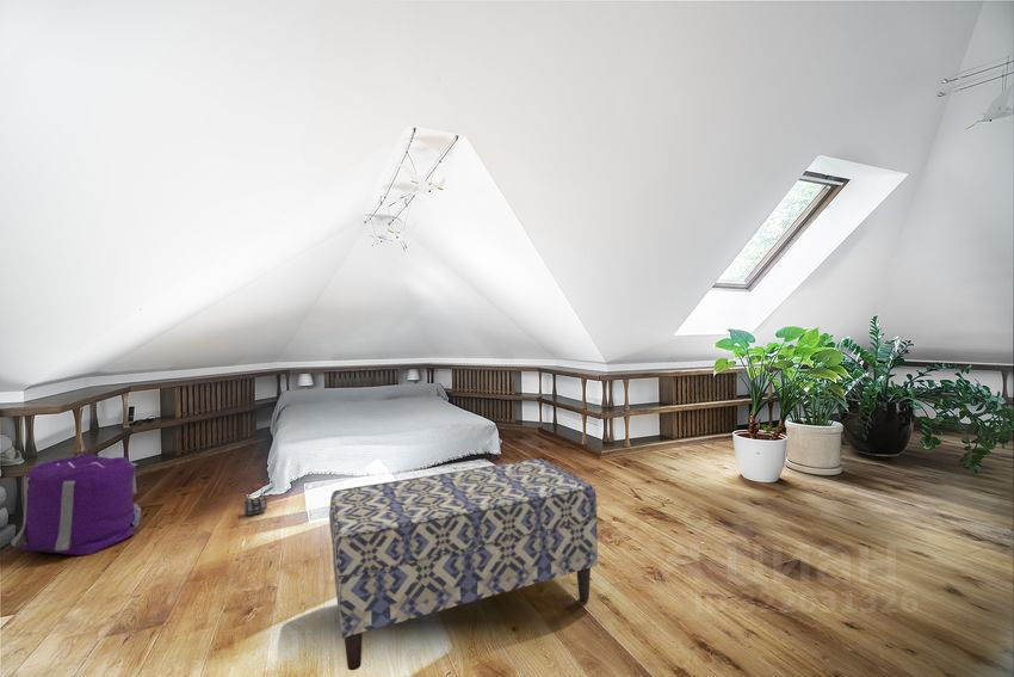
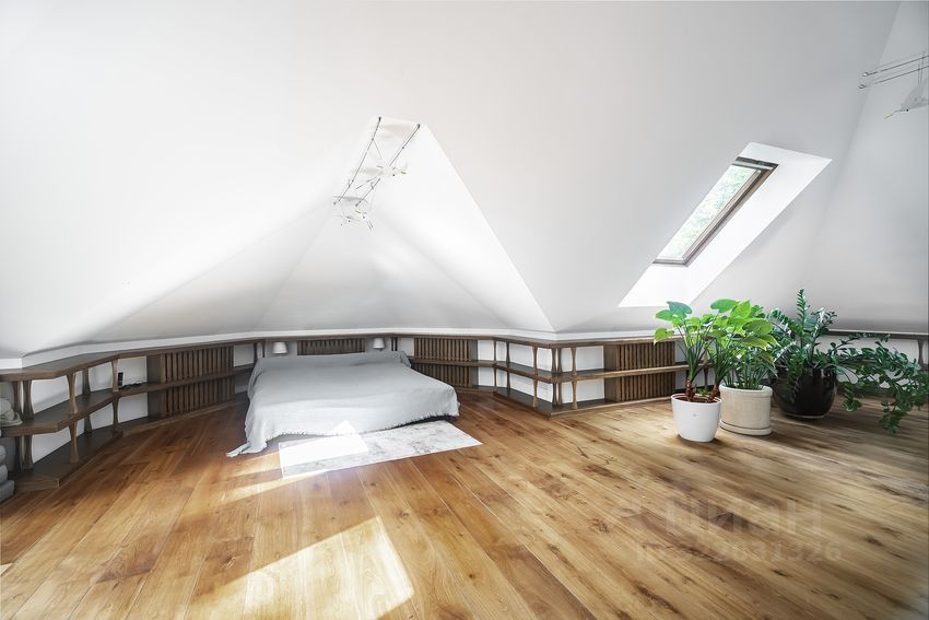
- backpack (79, 500)
- bag (251, 493)
- bench (464, 546)
